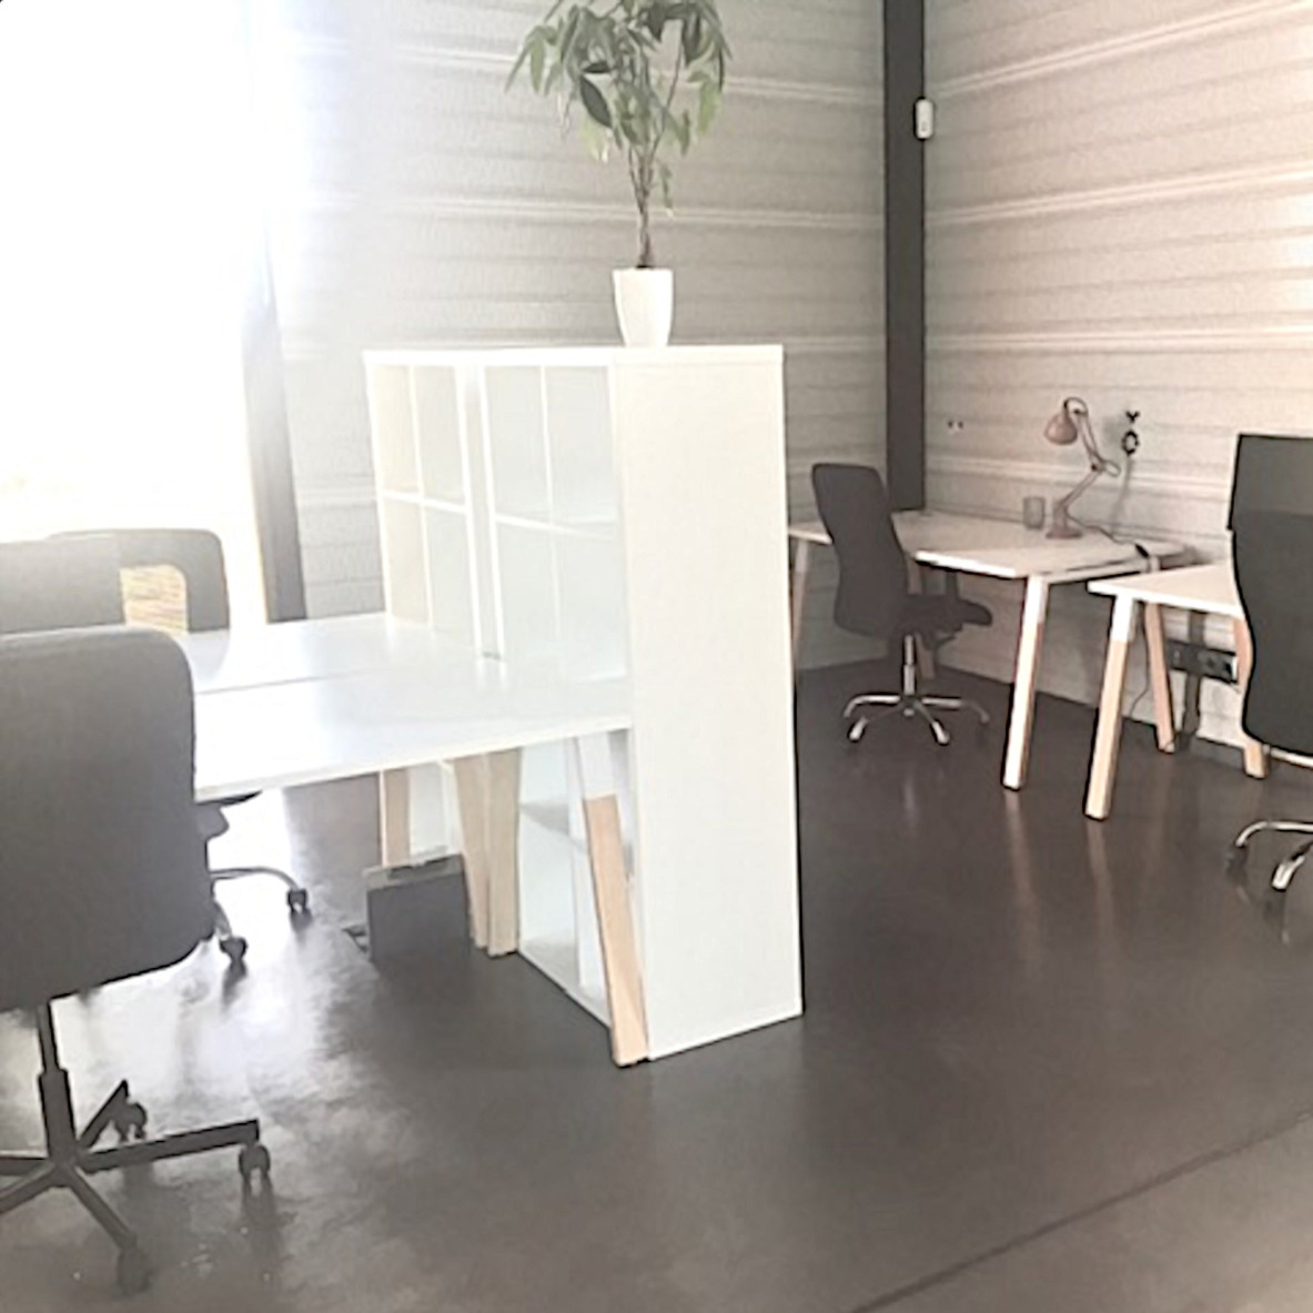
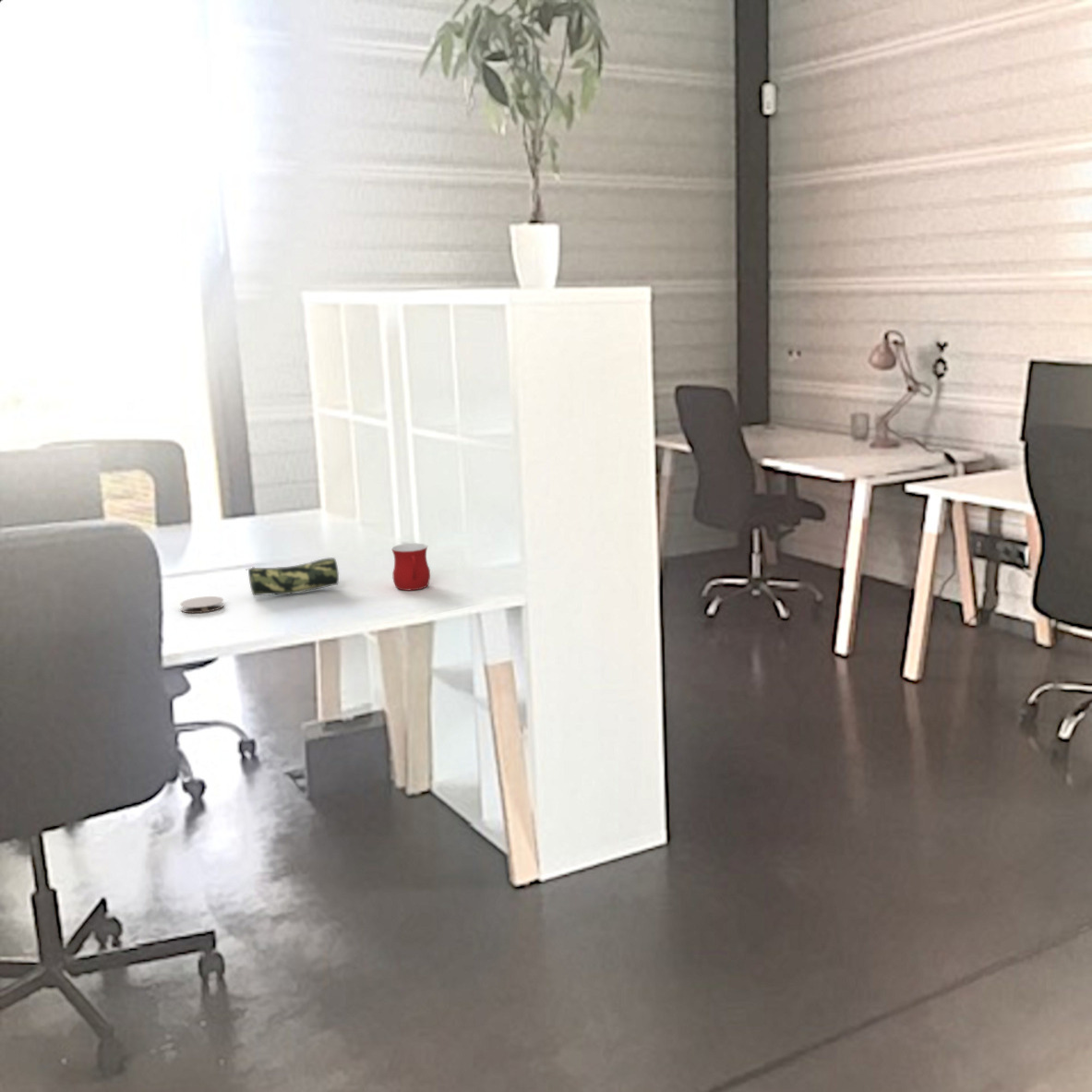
+ coaster (202, 605)
+ mug (411, 568)
+ pencil case (292, 577)
